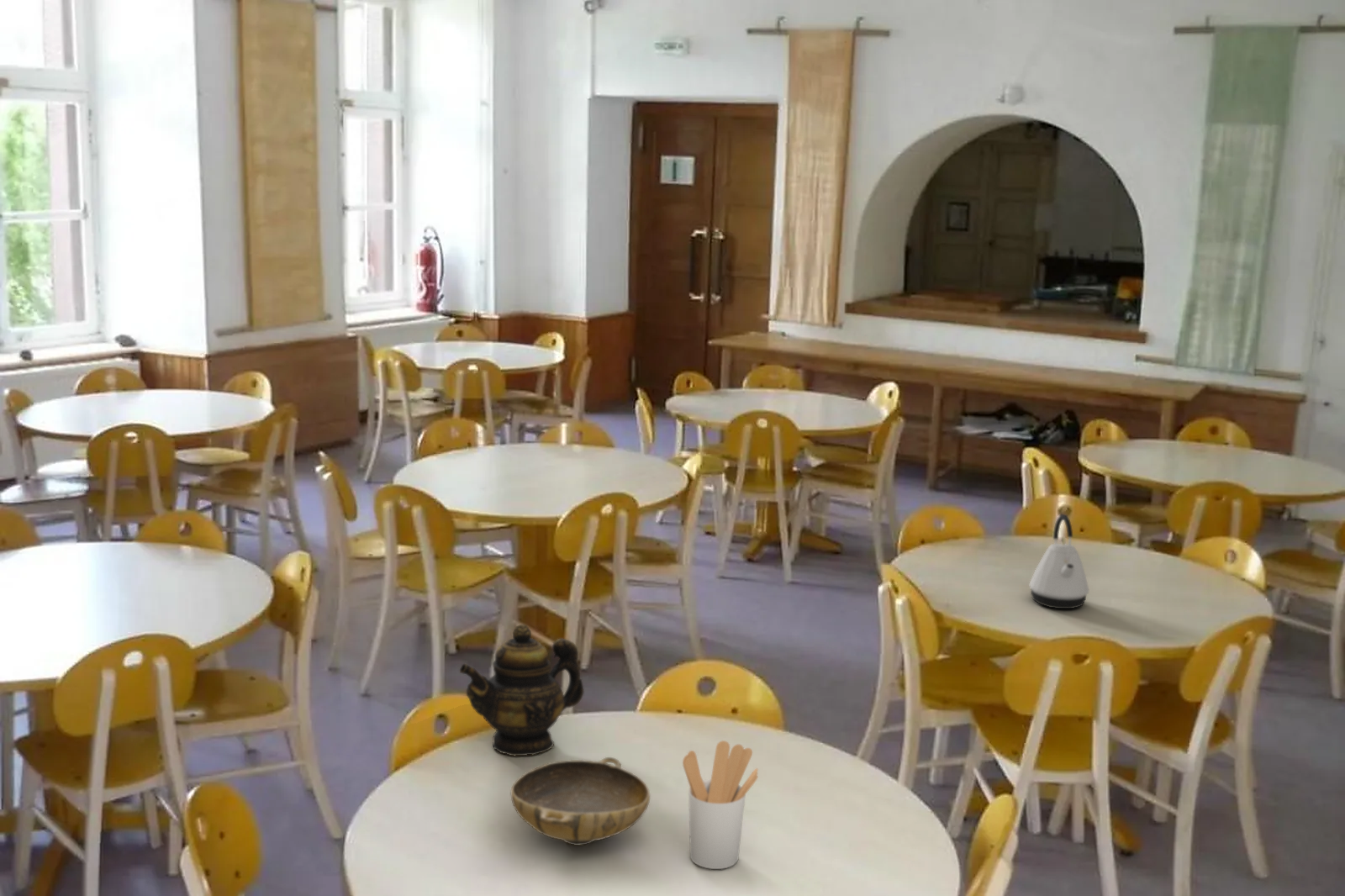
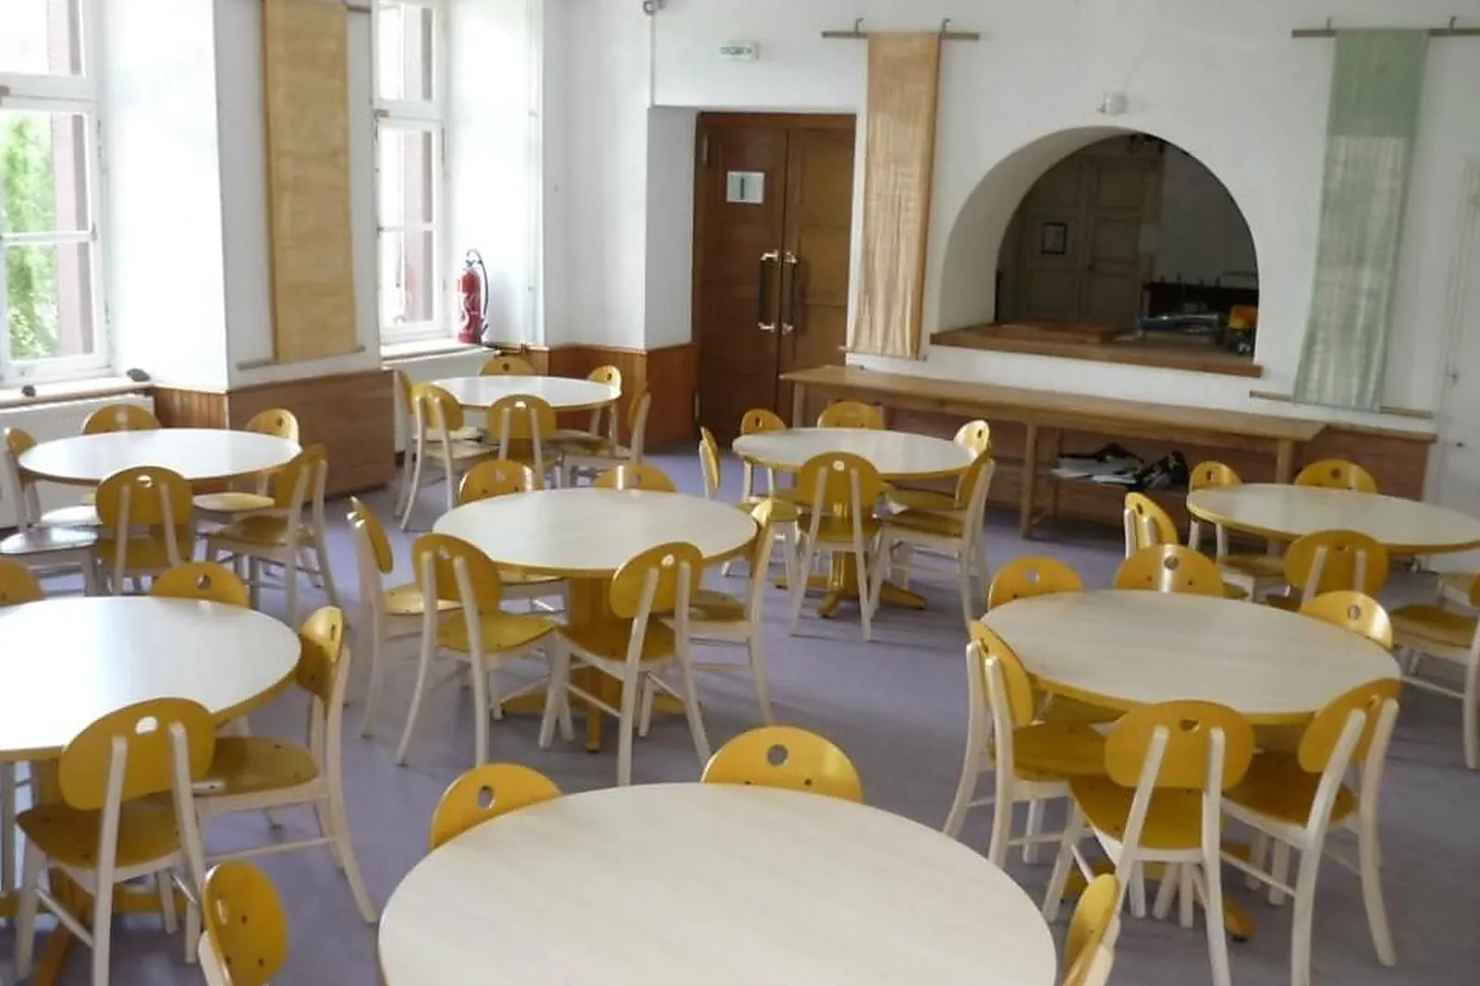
- bowl (580, 811)
- utensil holder (721, 802)
- teapot (524, 684)
- kettle (1062, 559)
